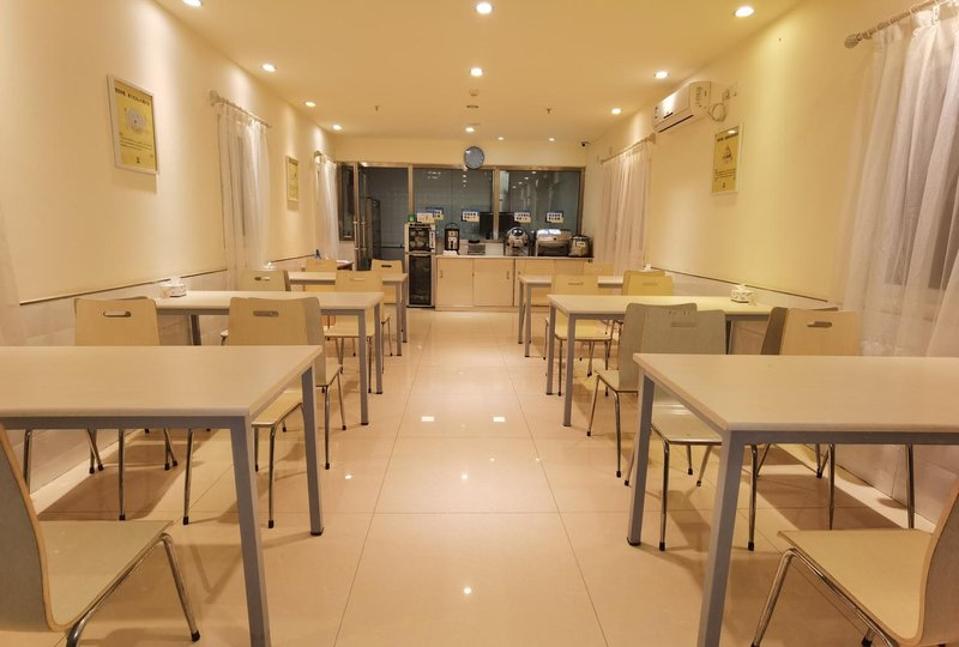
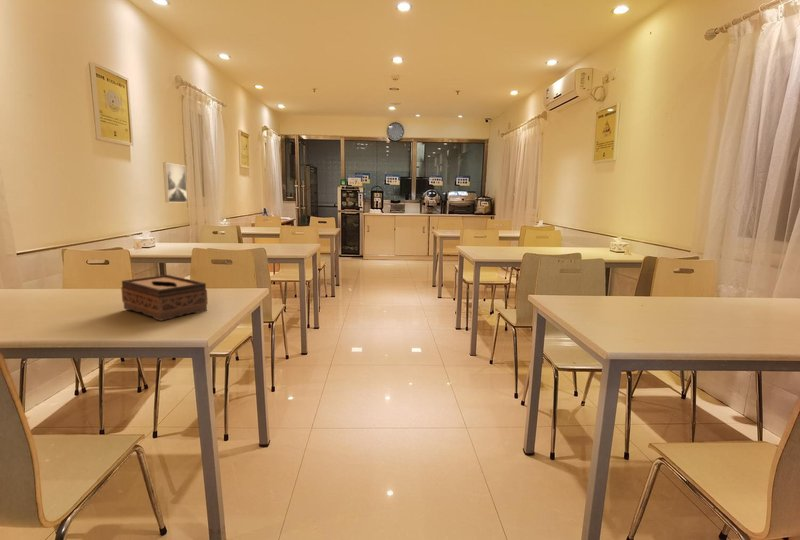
+ tissue box (164, 295)
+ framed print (175, 183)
